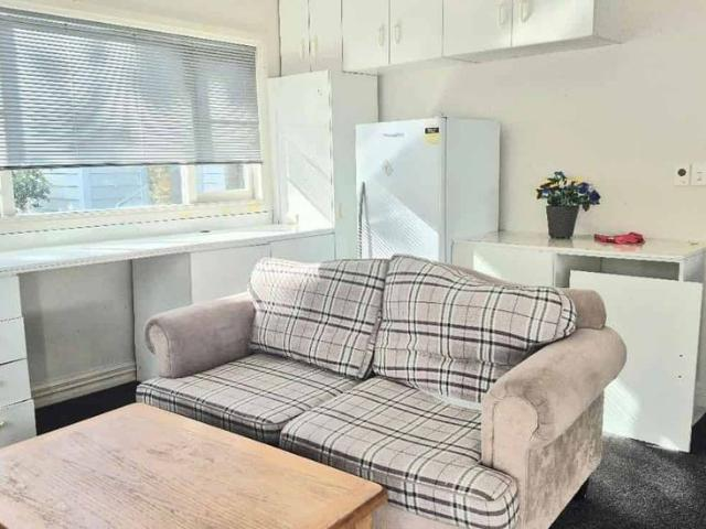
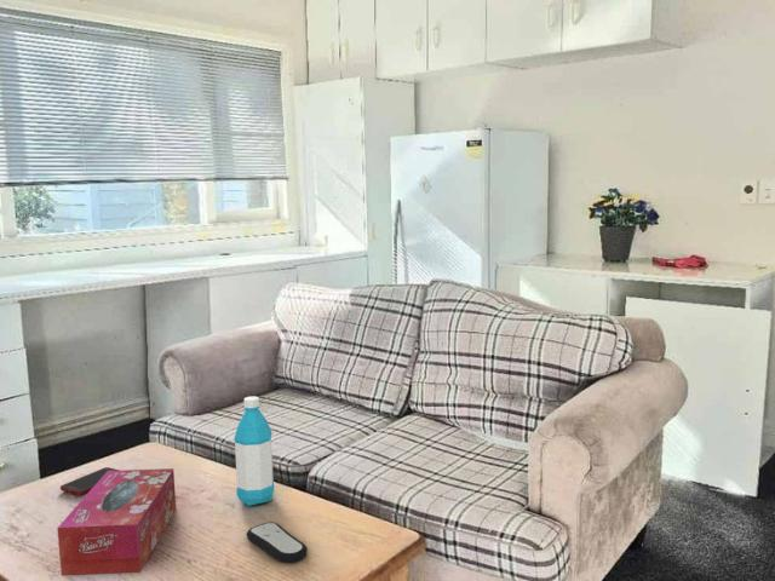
+ tissue box (122, 517)
+ water bottle (253, 449)
+ remote control (277, 541)
+ cell phone (93, 481)
